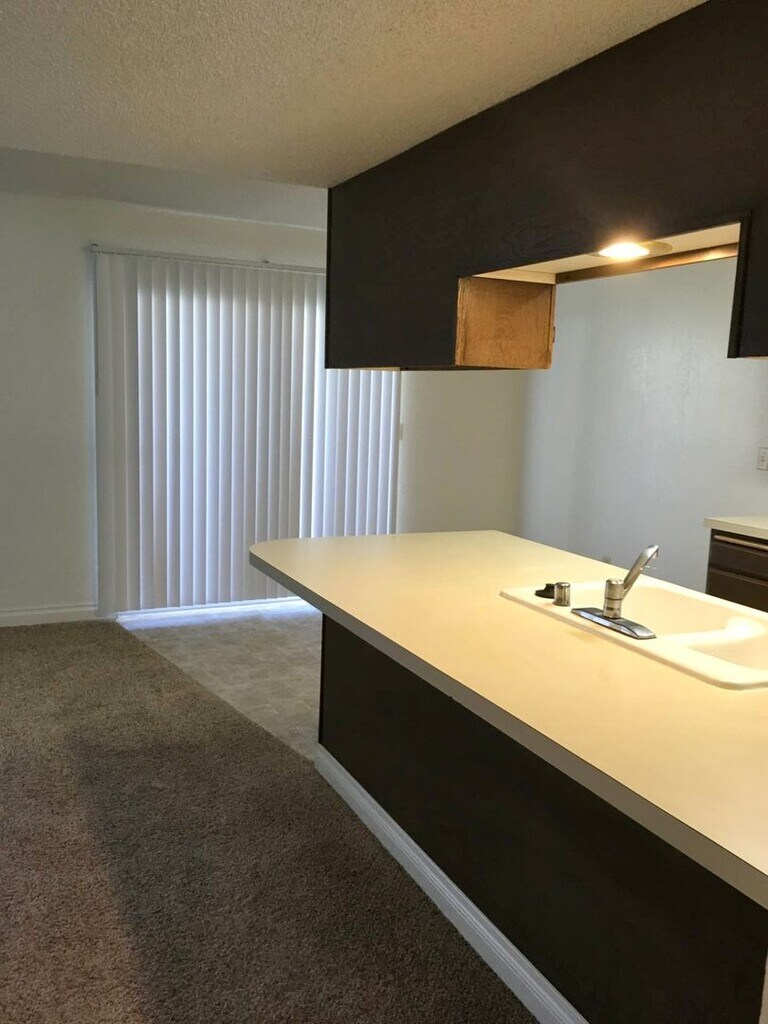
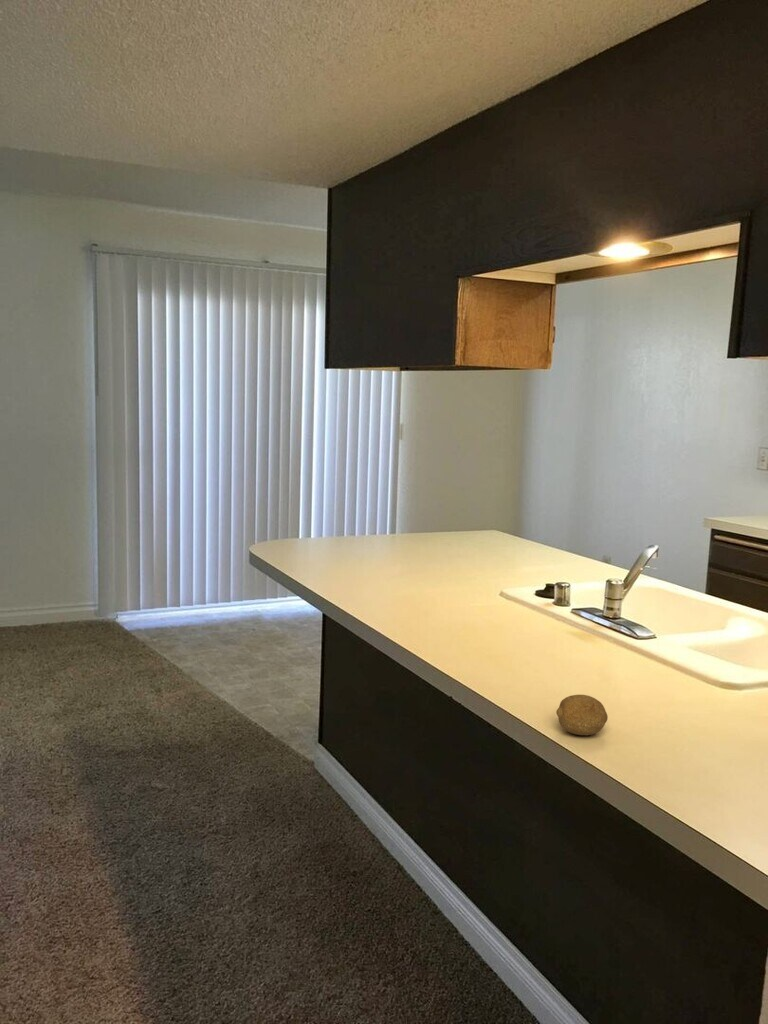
+ fruit (581, 714)
